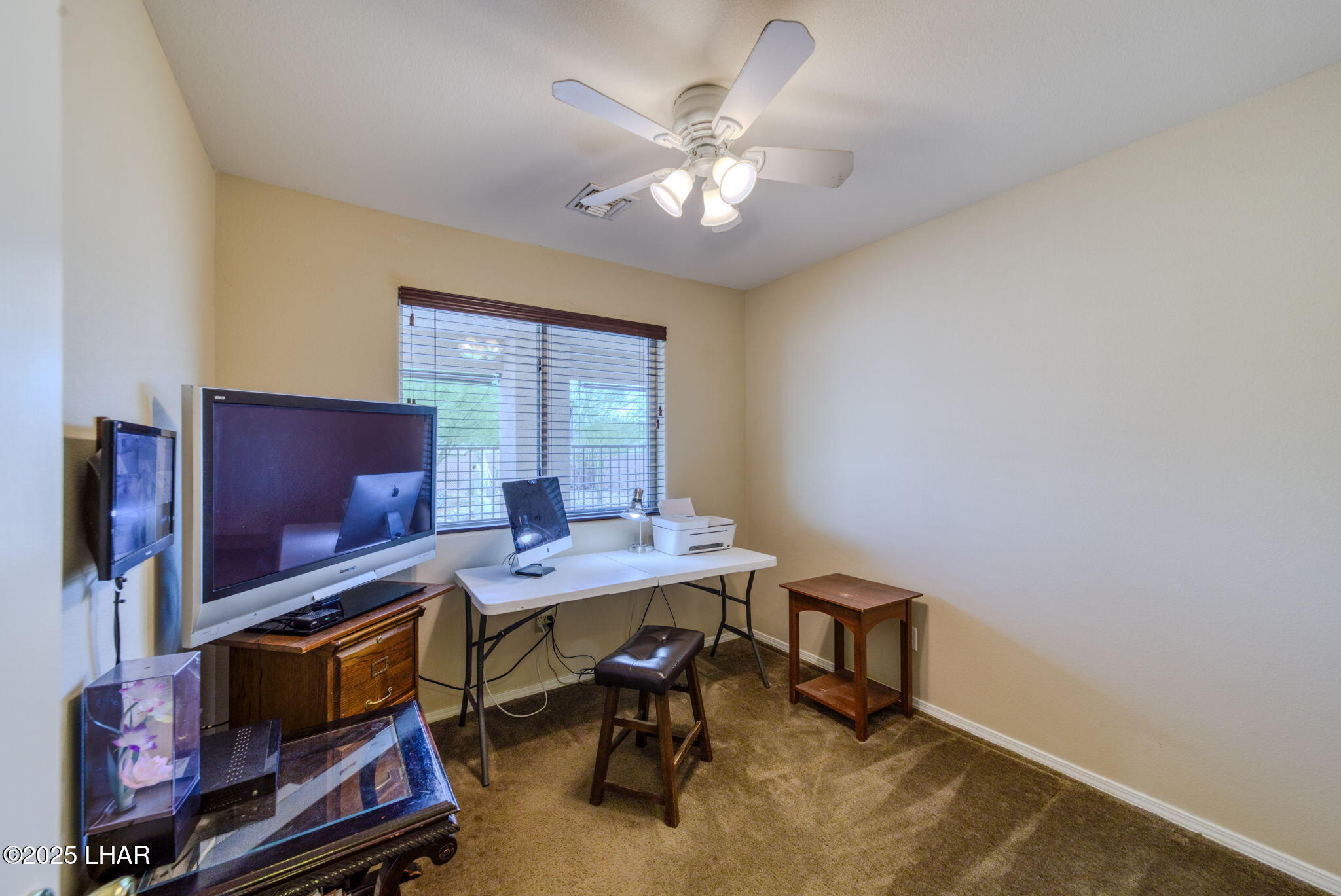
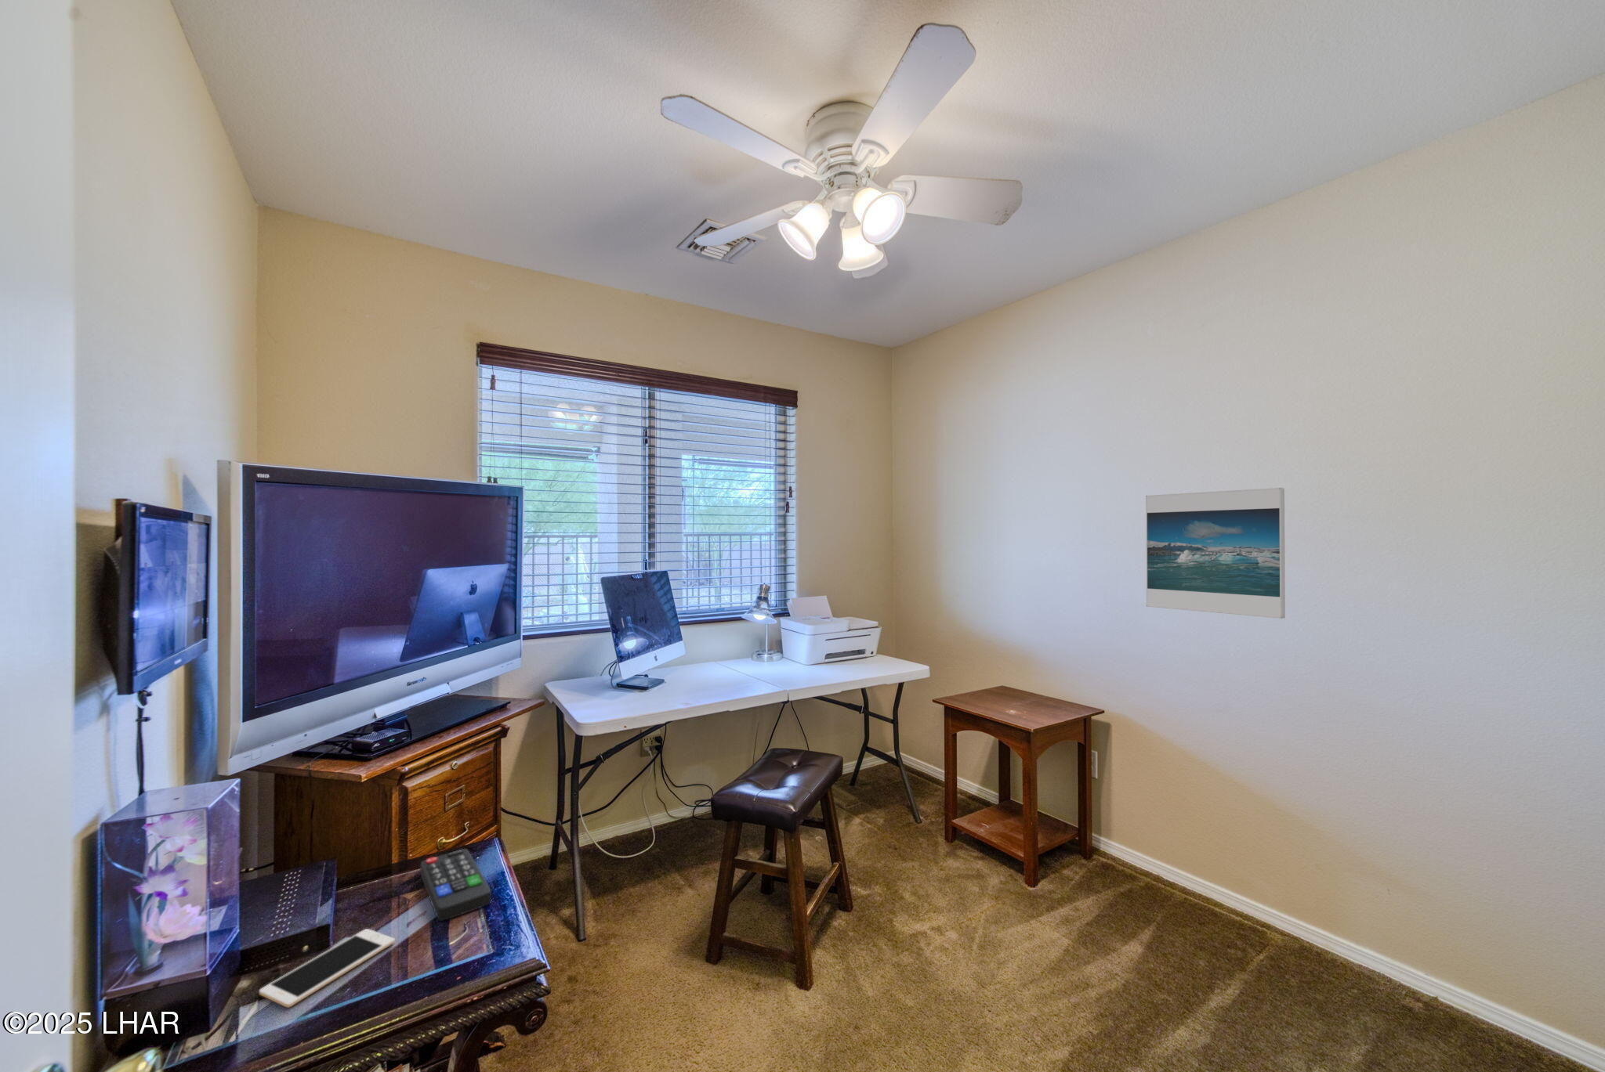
+ cell phone (330, 964)
+ remote control (454, 881)
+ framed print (1209, 552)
